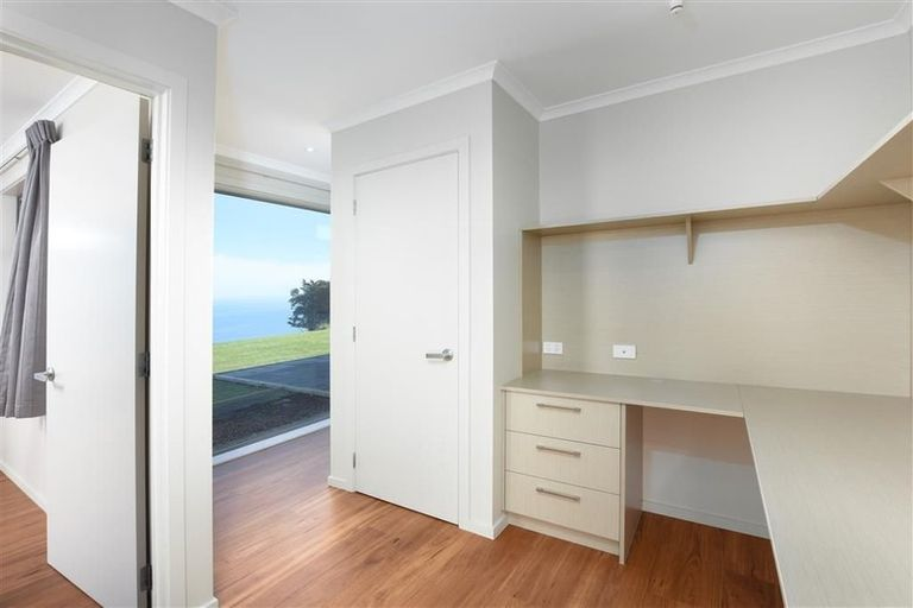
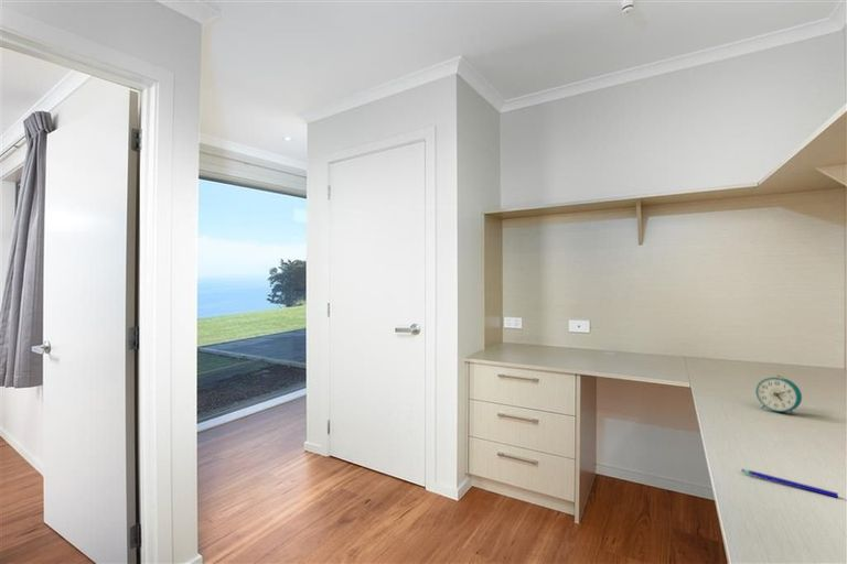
+ alarm clock (779, 392)
+ pen (786, 481)
